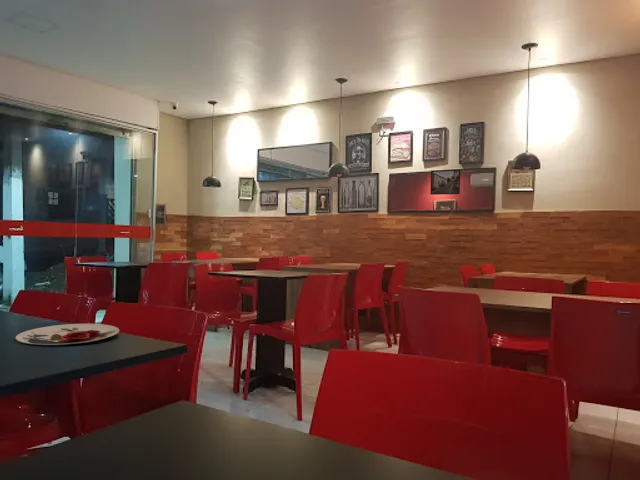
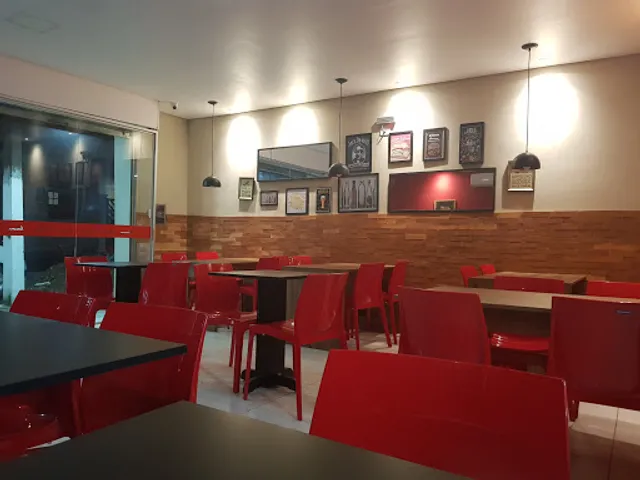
- plate (69, 332)
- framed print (445, 182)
